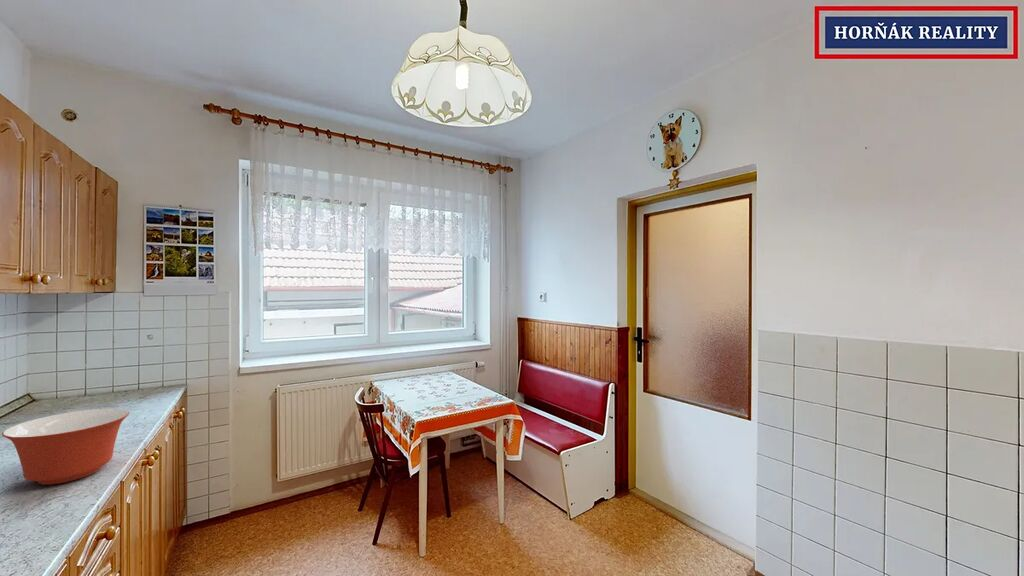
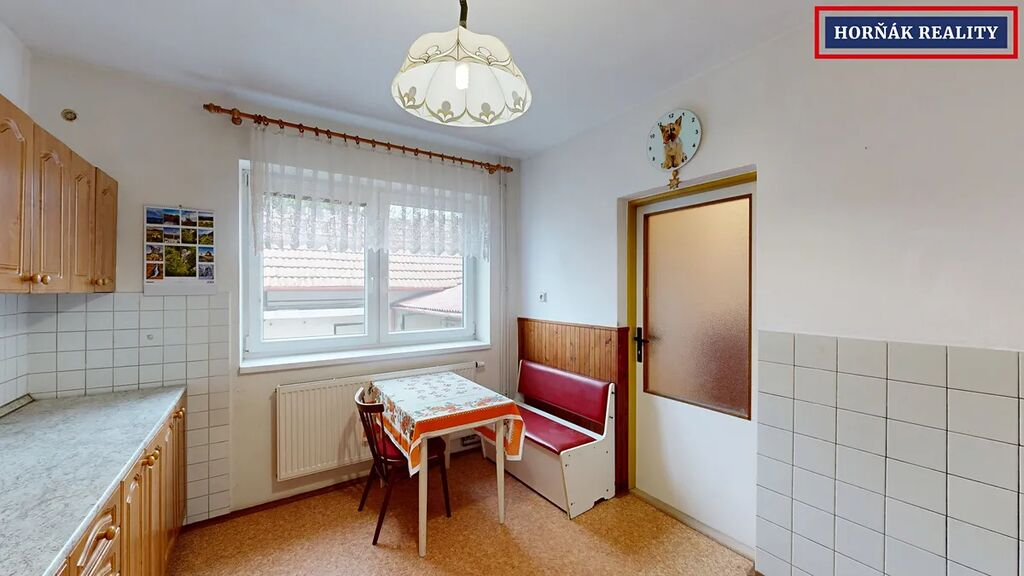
- mixing bowl (70, 447)
